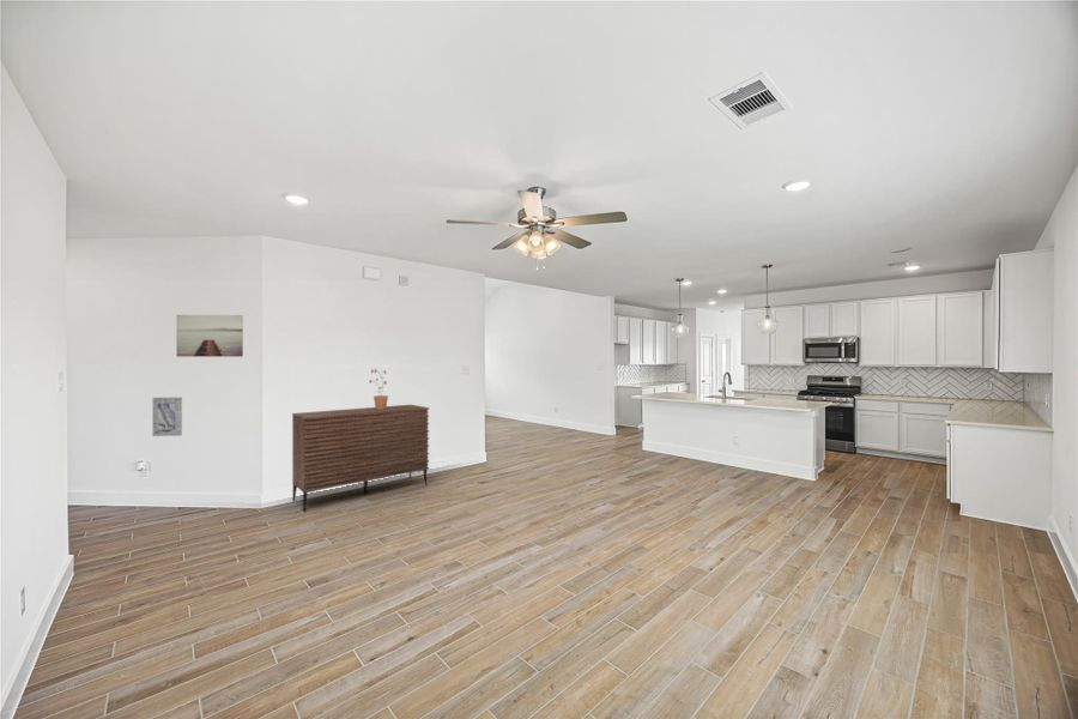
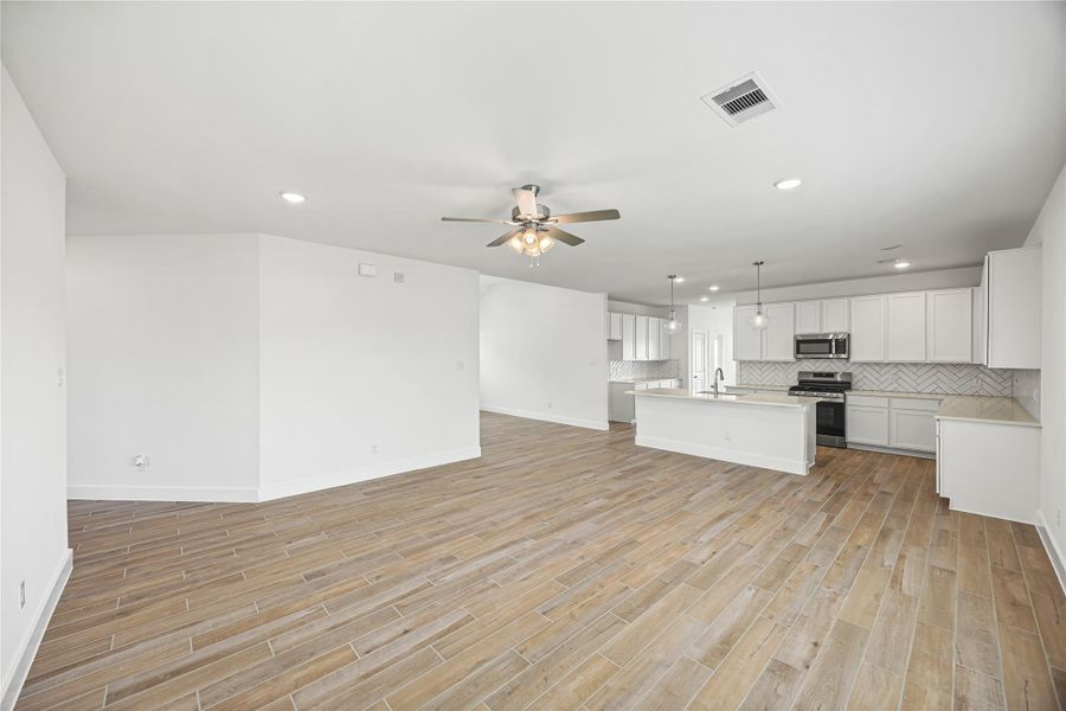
- potted plant (380, 387)
- wall art (166, 416)
- wall art (210, 336)
- sideboard (364, 451)
